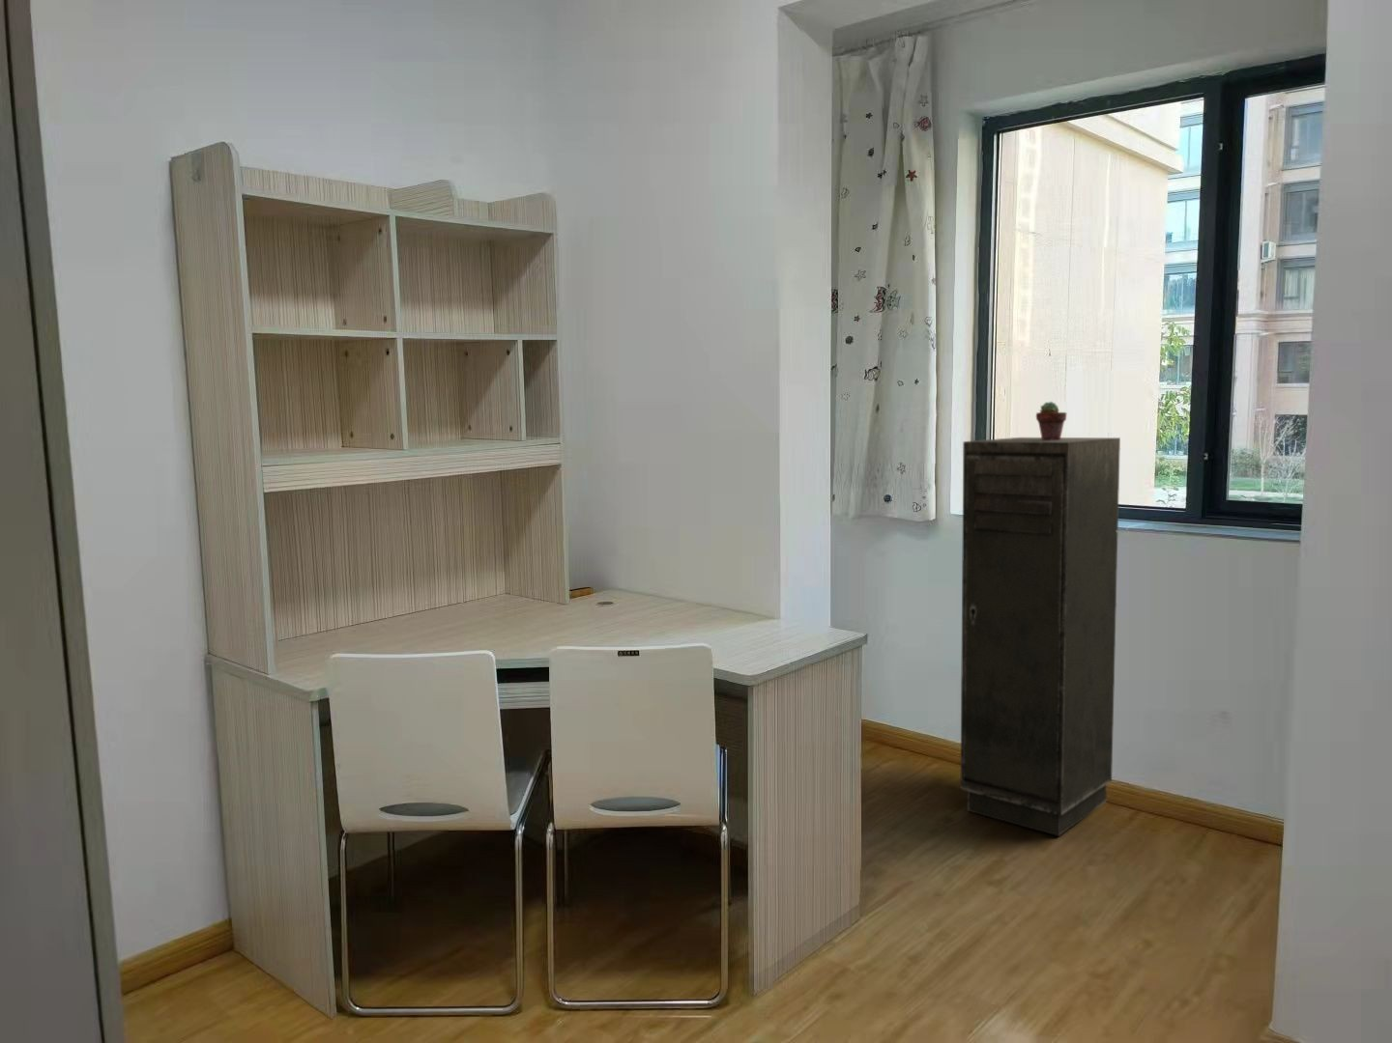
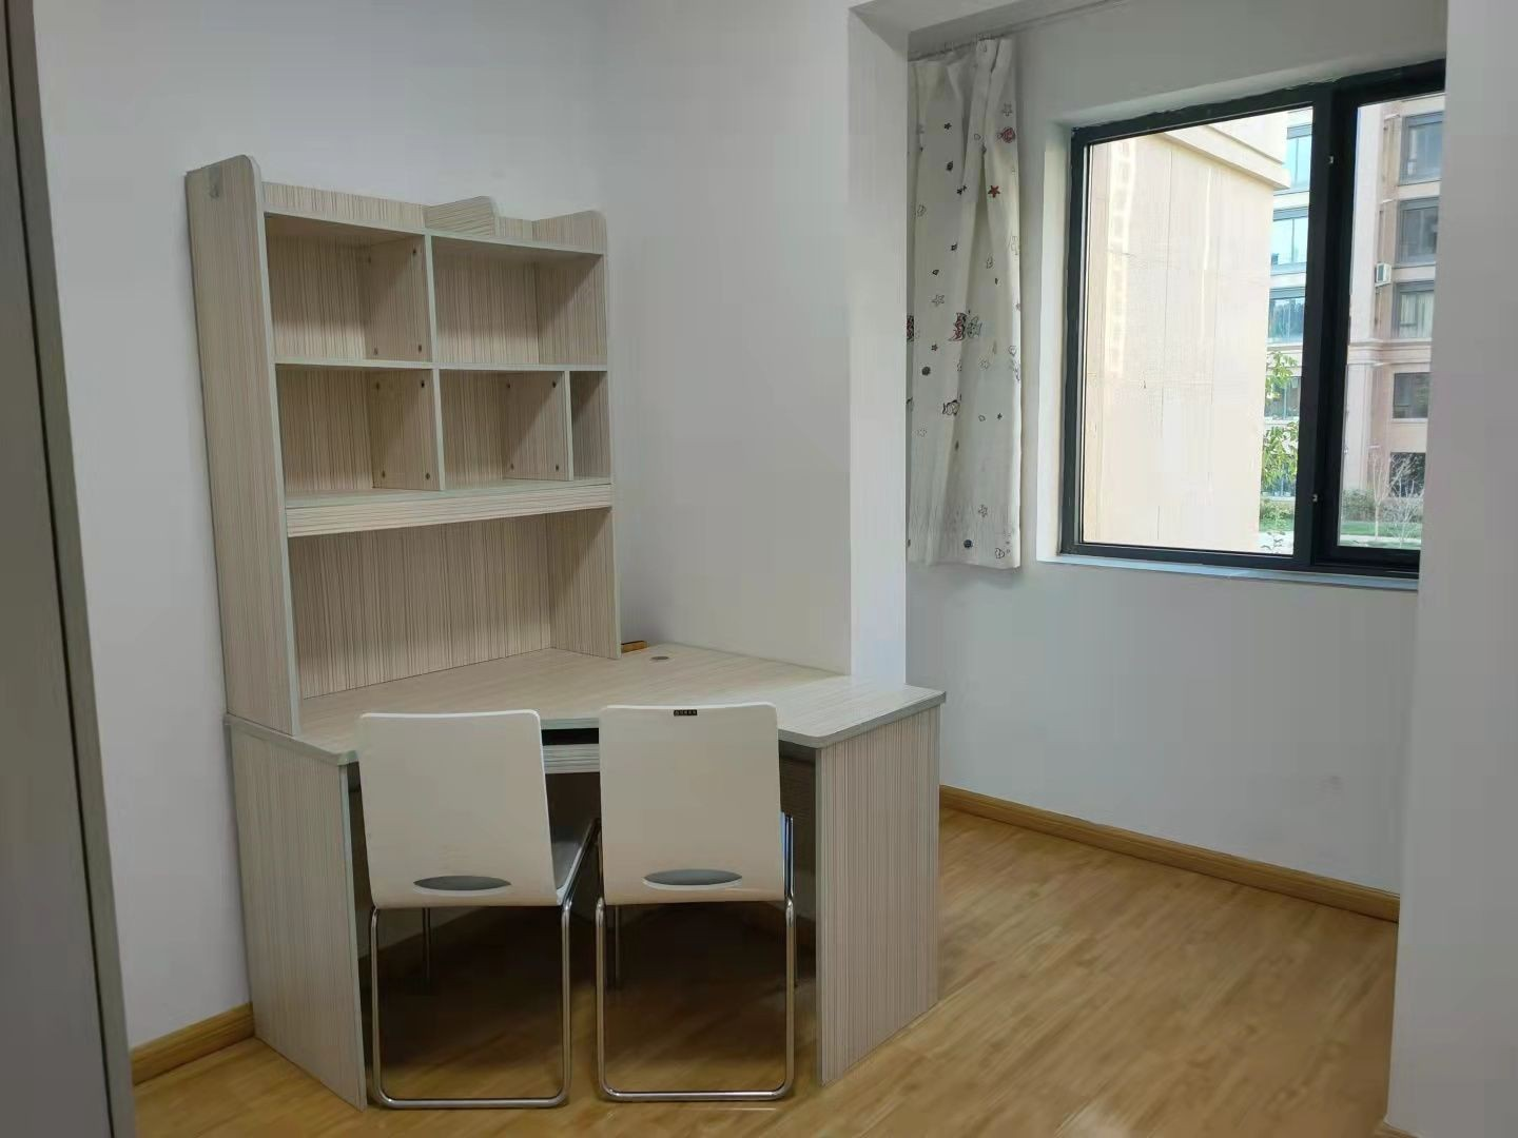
- storage cabinet (1038, 627)
- potted succulent (1051, 420)
